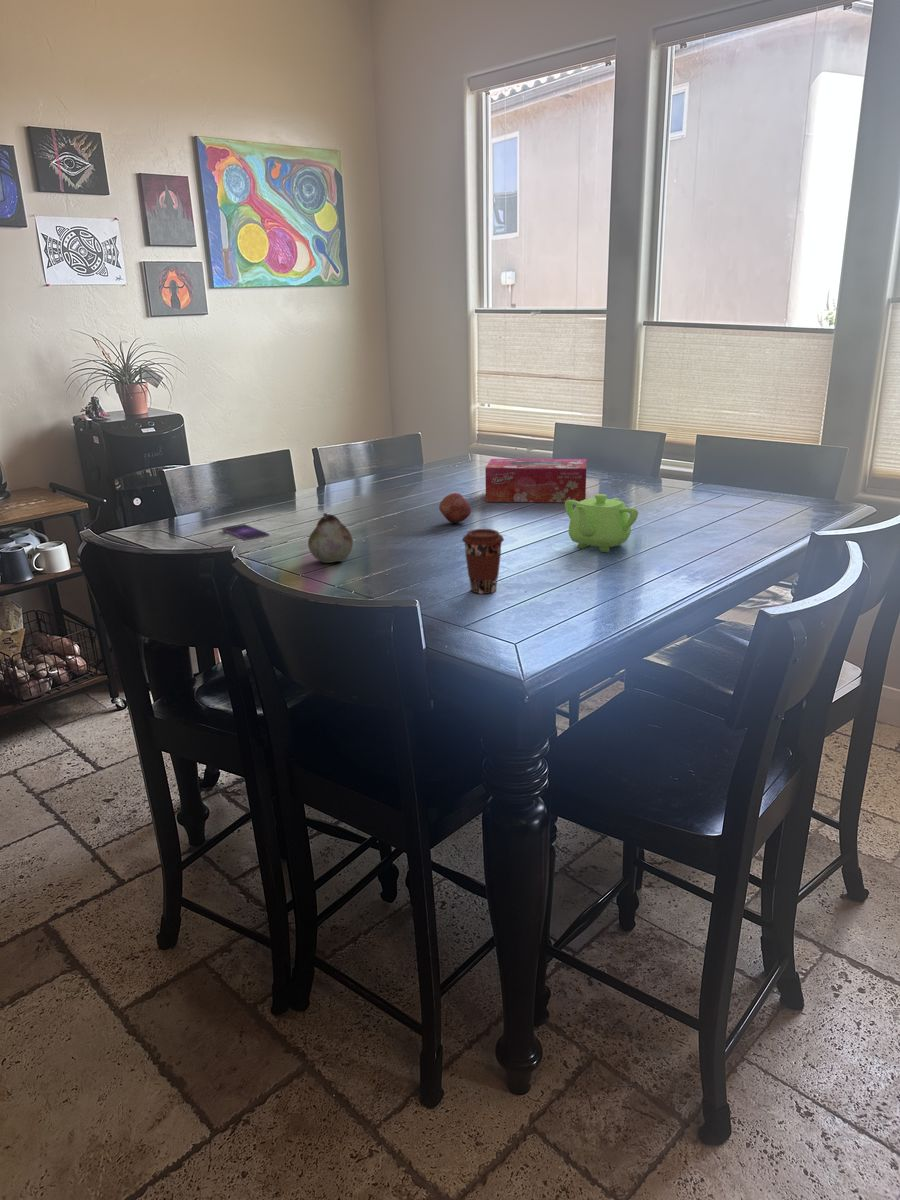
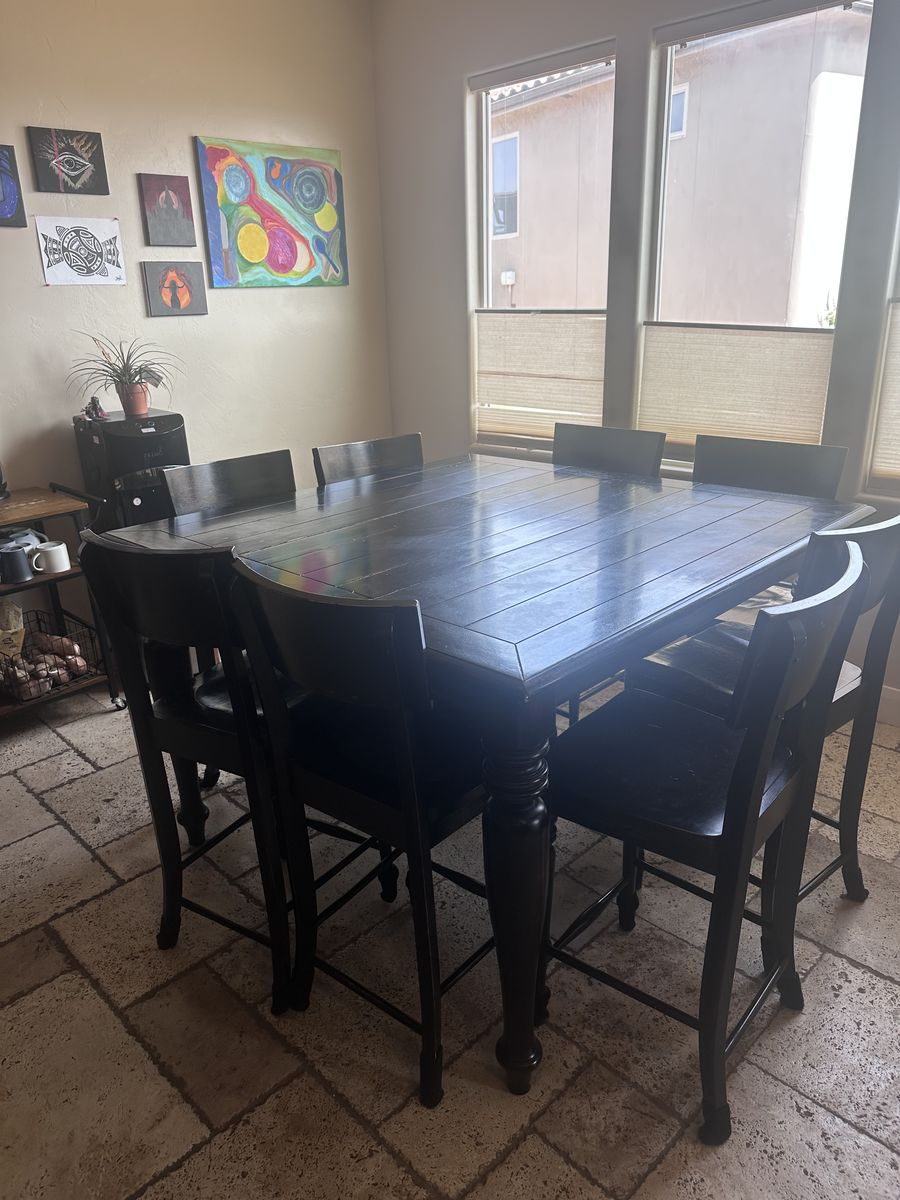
- fruit (455, 507)
- tissue box (536, 480)
- teapot (598, 521)
- fruit (329, 535)
- coffee cup (483, 561)
- smartphone (245, 532)
